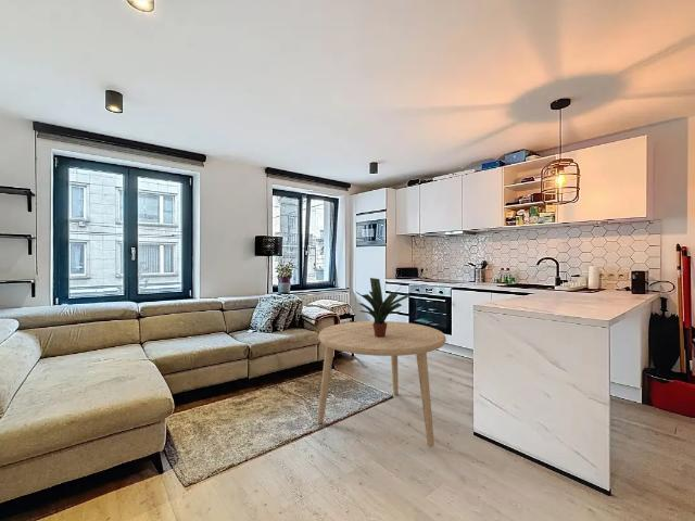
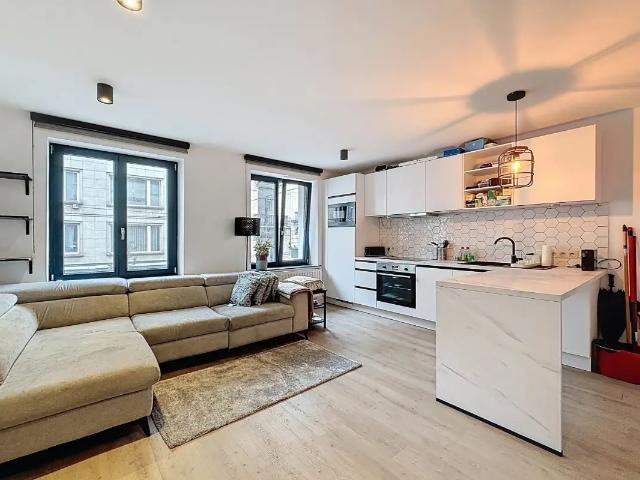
- dining table (392, 376)
- potted plant (380, 306)
